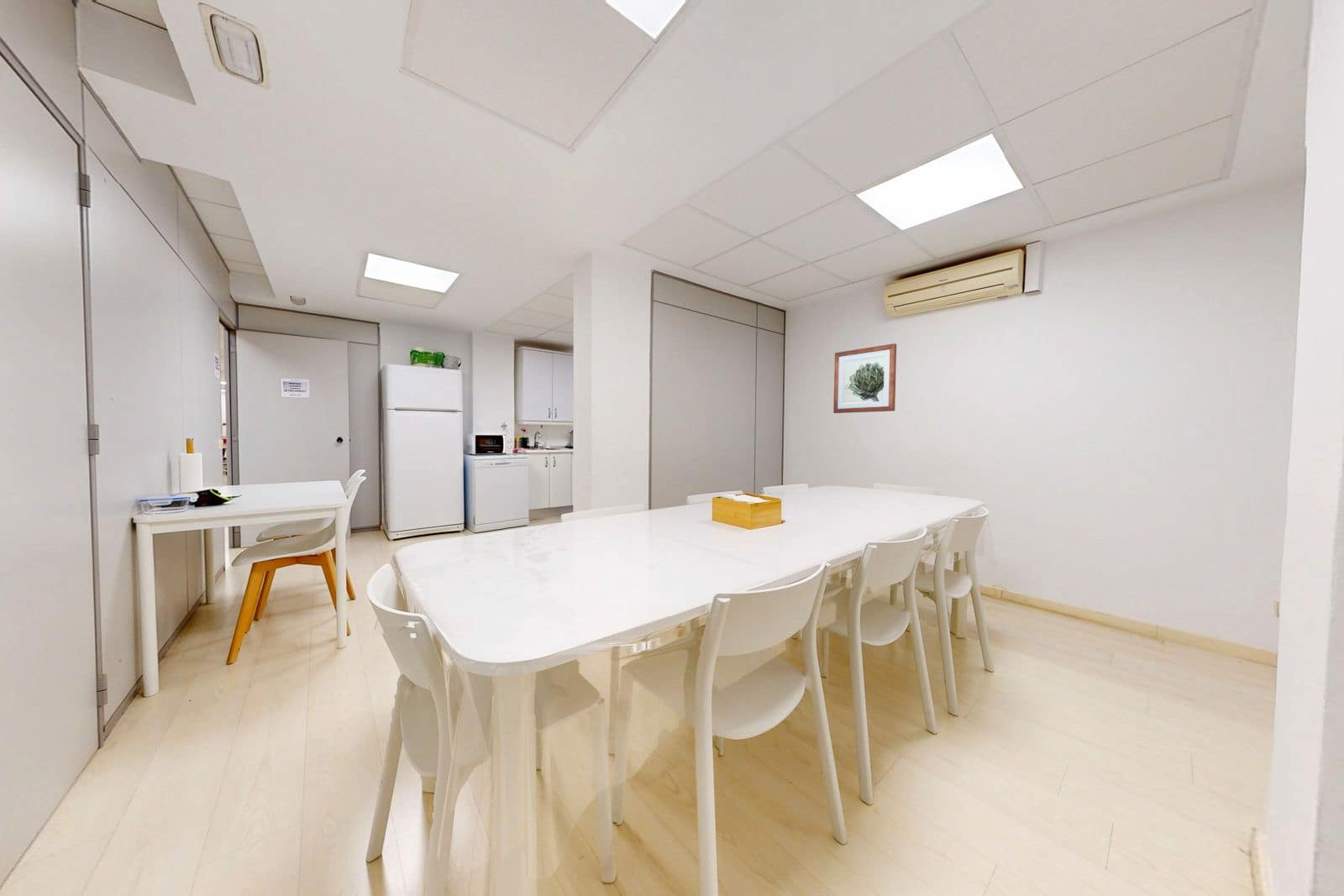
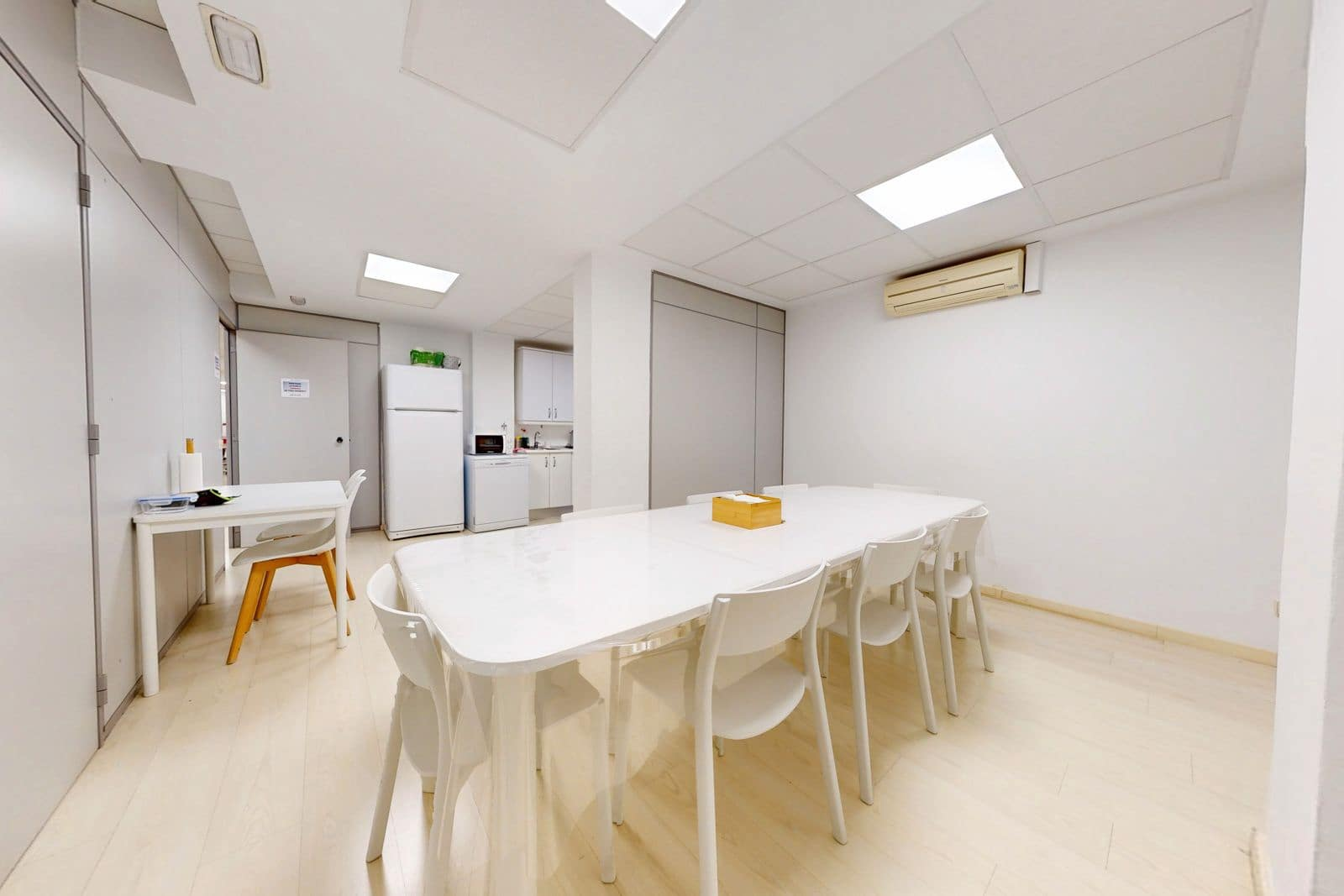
- wall art (863, 380)
